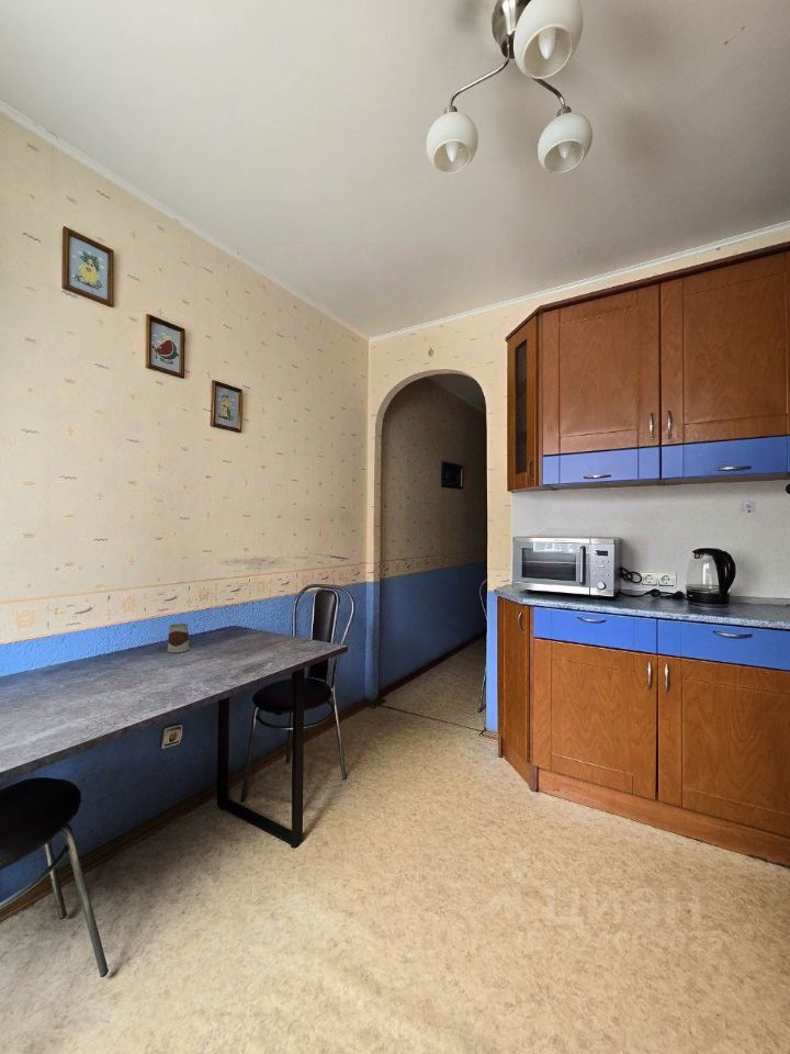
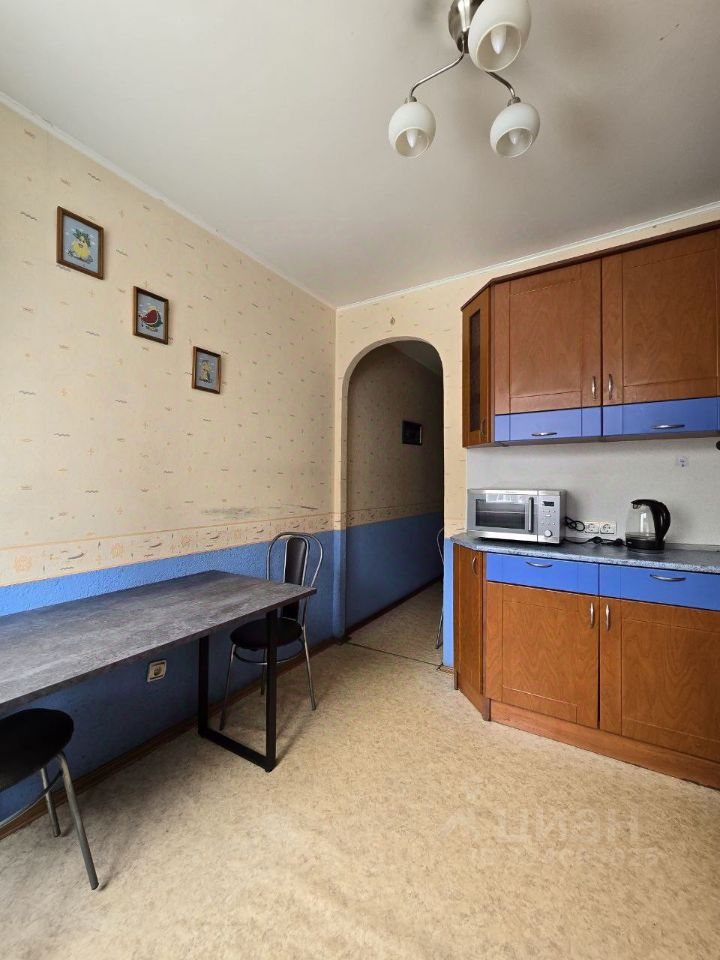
- mug (179, 636)
